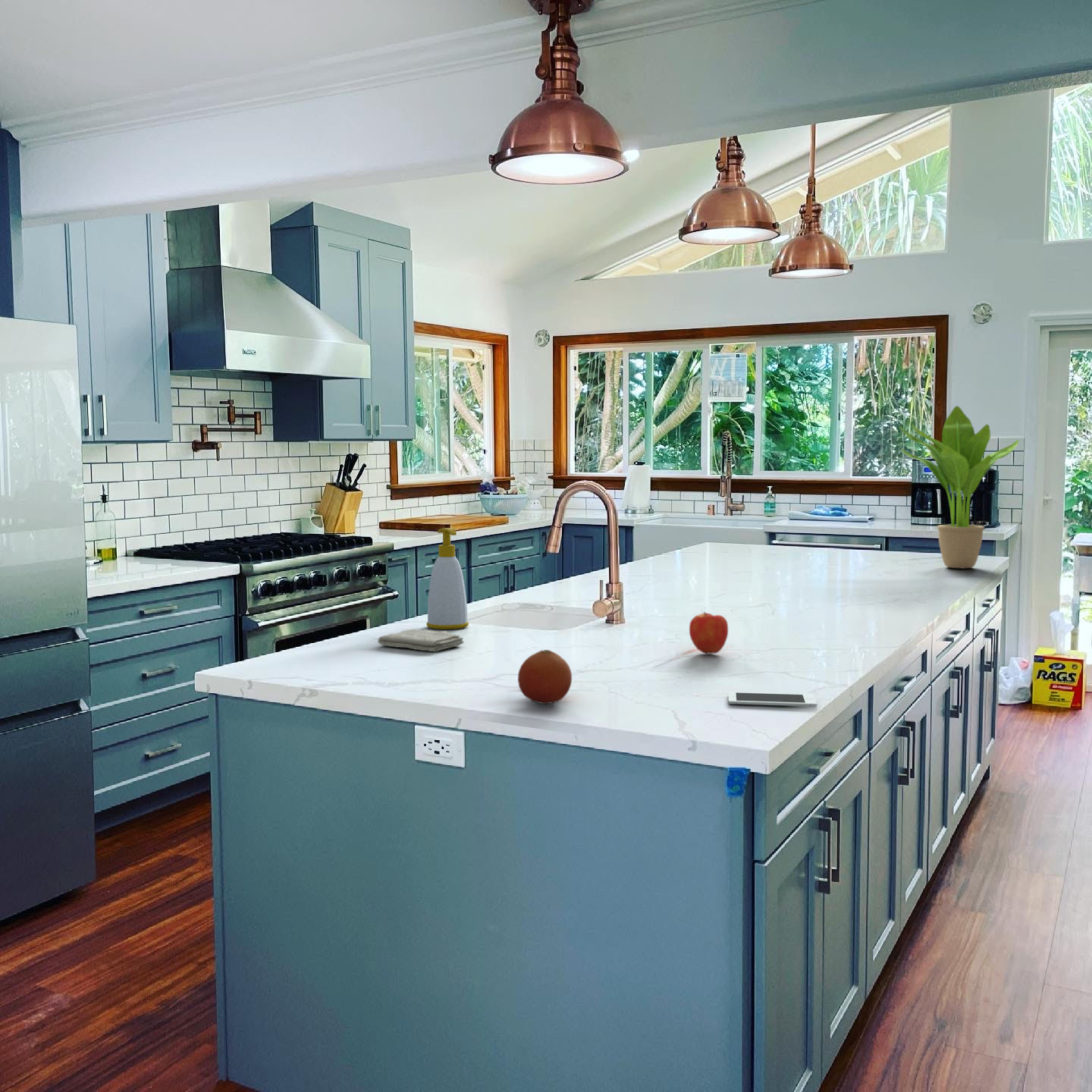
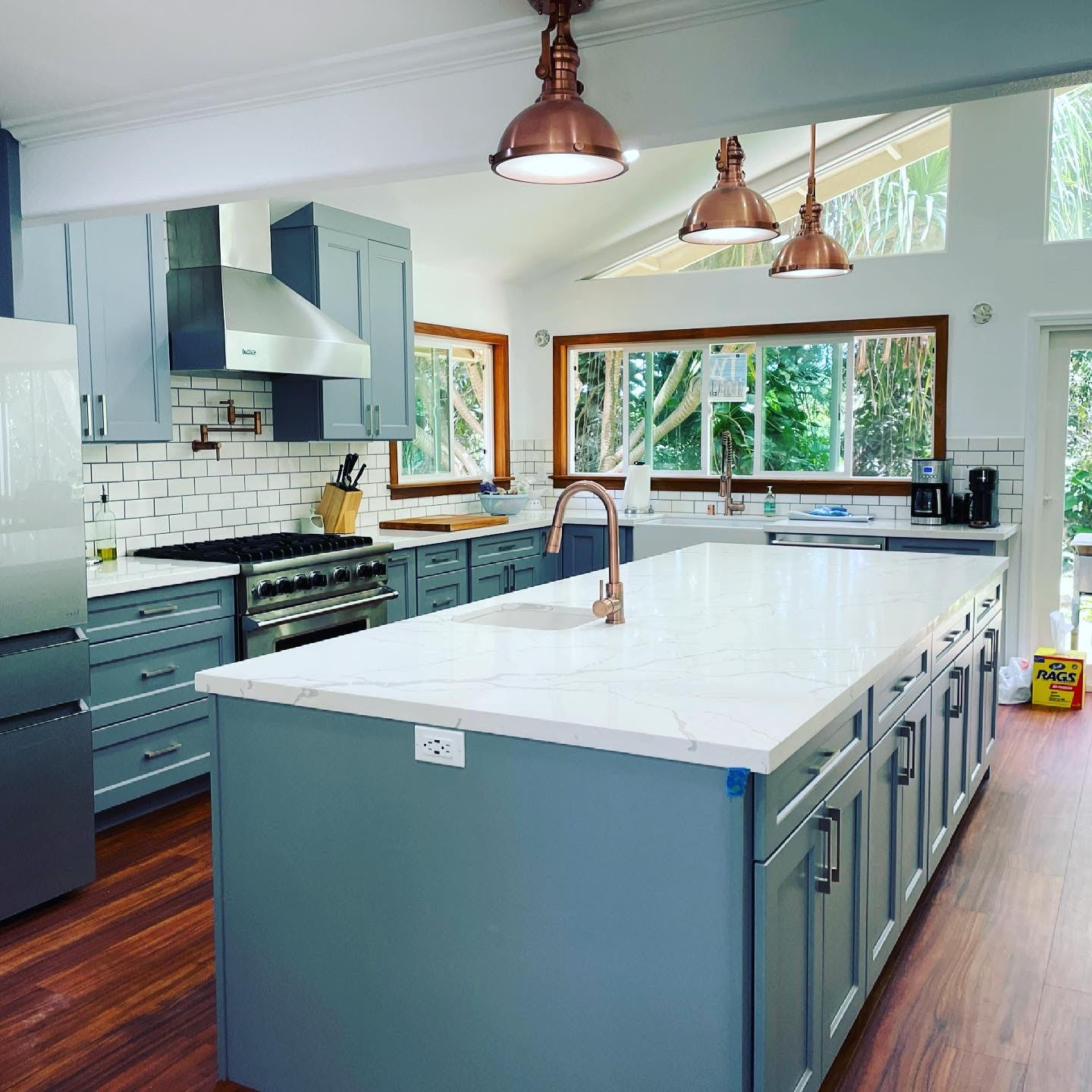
- potted plant (947, 485)
- cell phone (771, 699)
- fruit (544, 676)
- soap bottle (447, 577)
- washcloth (421, 639)
- apple (708, 632)
